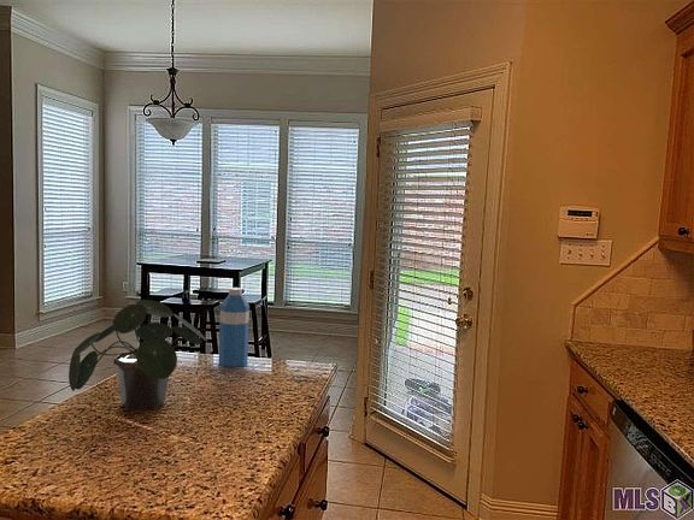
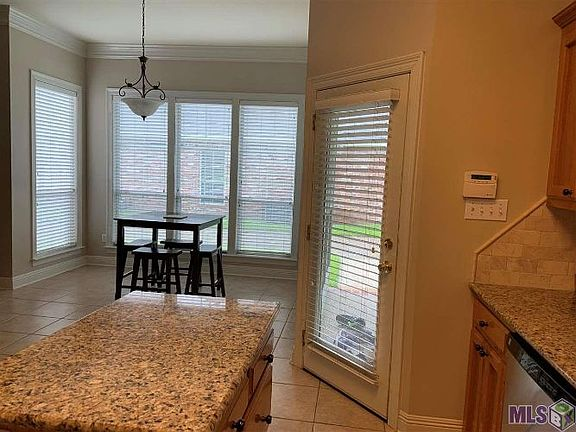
- water bottle (234, 326)
- potted plant (141, 351)
